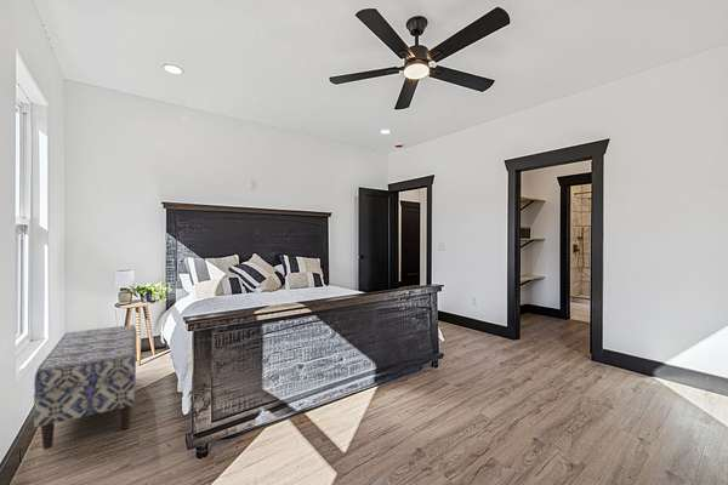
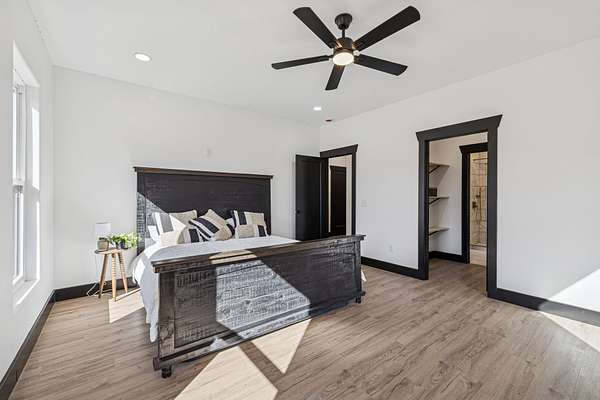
- bench (96, 375)
